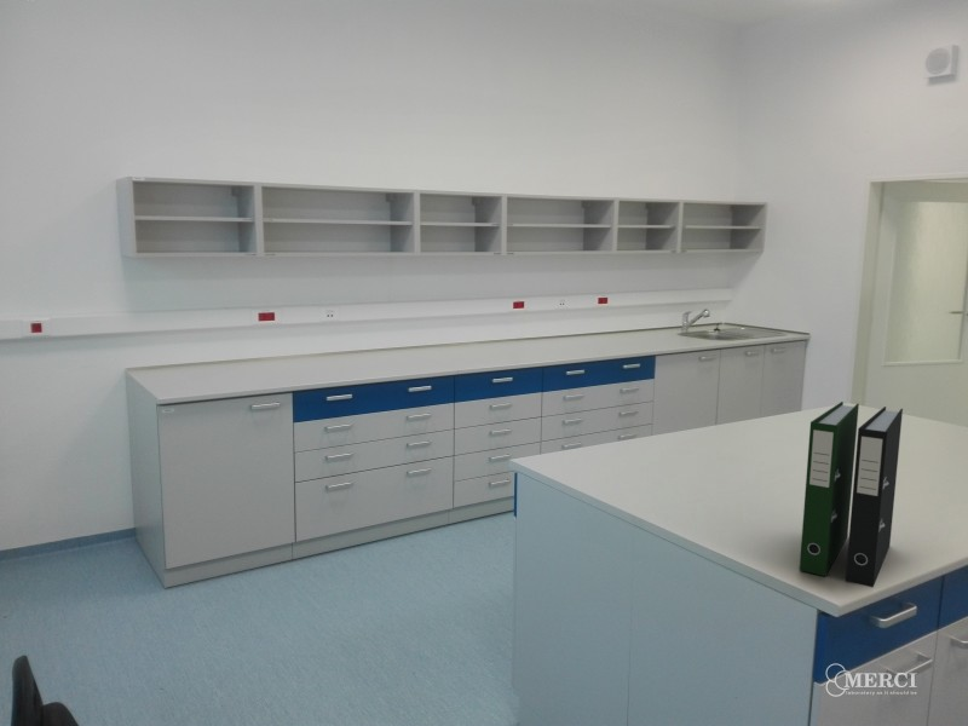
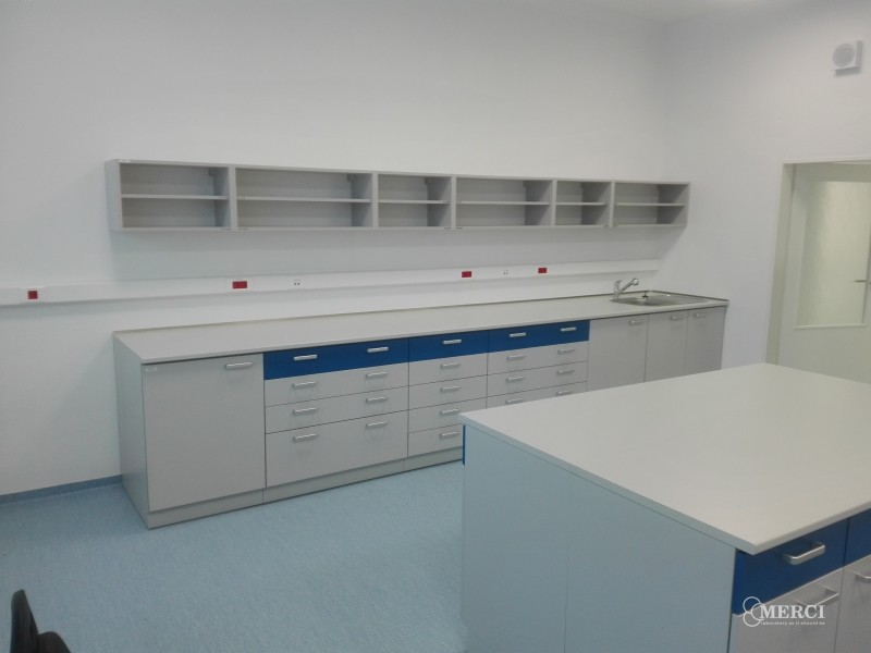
- binder (855, 488)
